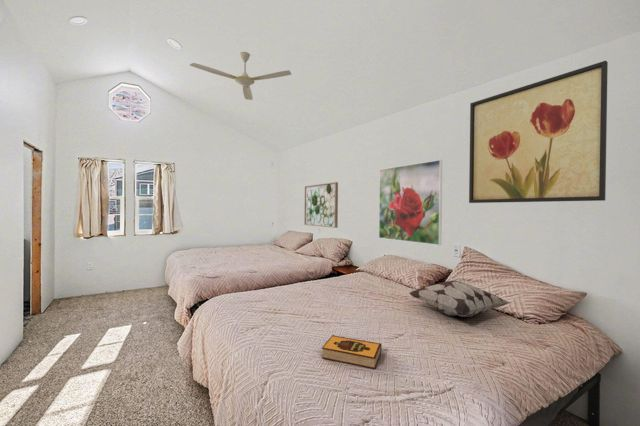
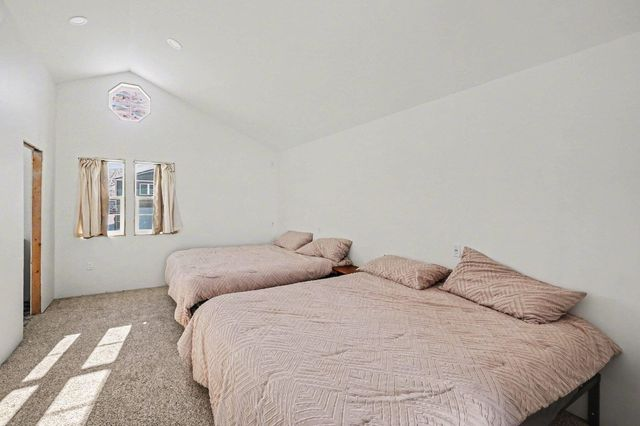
- hardback book (352, 349)
- wall art (319, 205)
- decorative pillow (456, 297)
- ceiling fan (242, 74)
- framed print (407, 203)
- wall art (527, 144)
